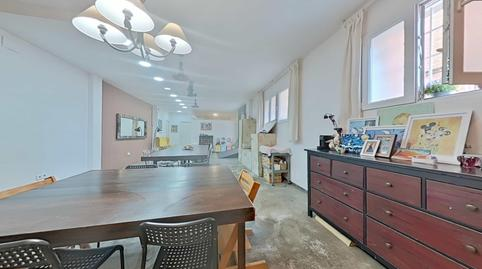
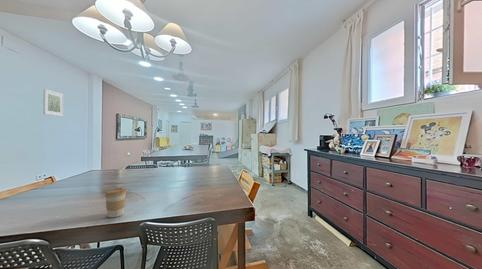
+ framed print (54, 103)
+ coffee cup (115, 202)
